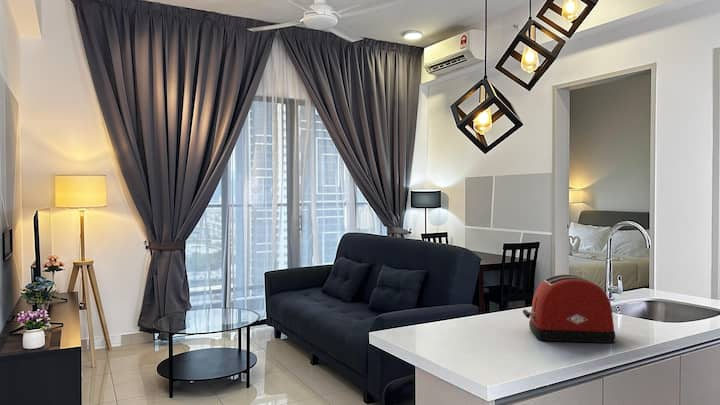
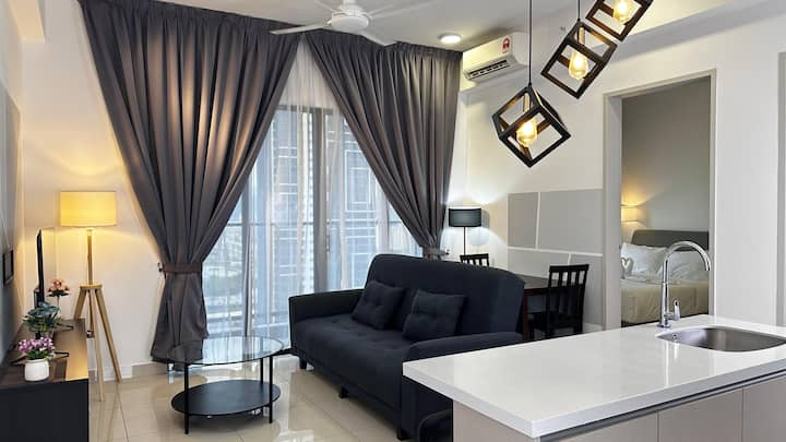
- toaster (570, 305)
